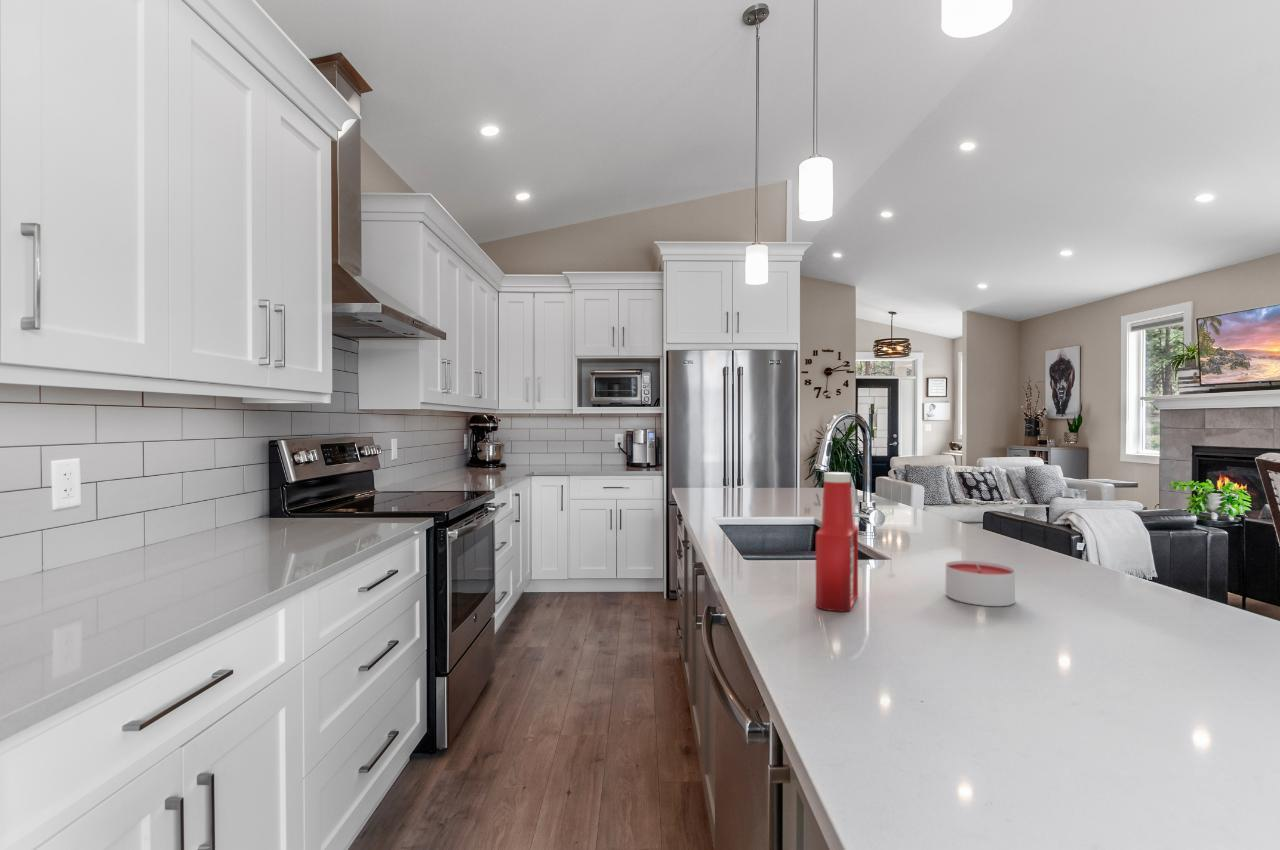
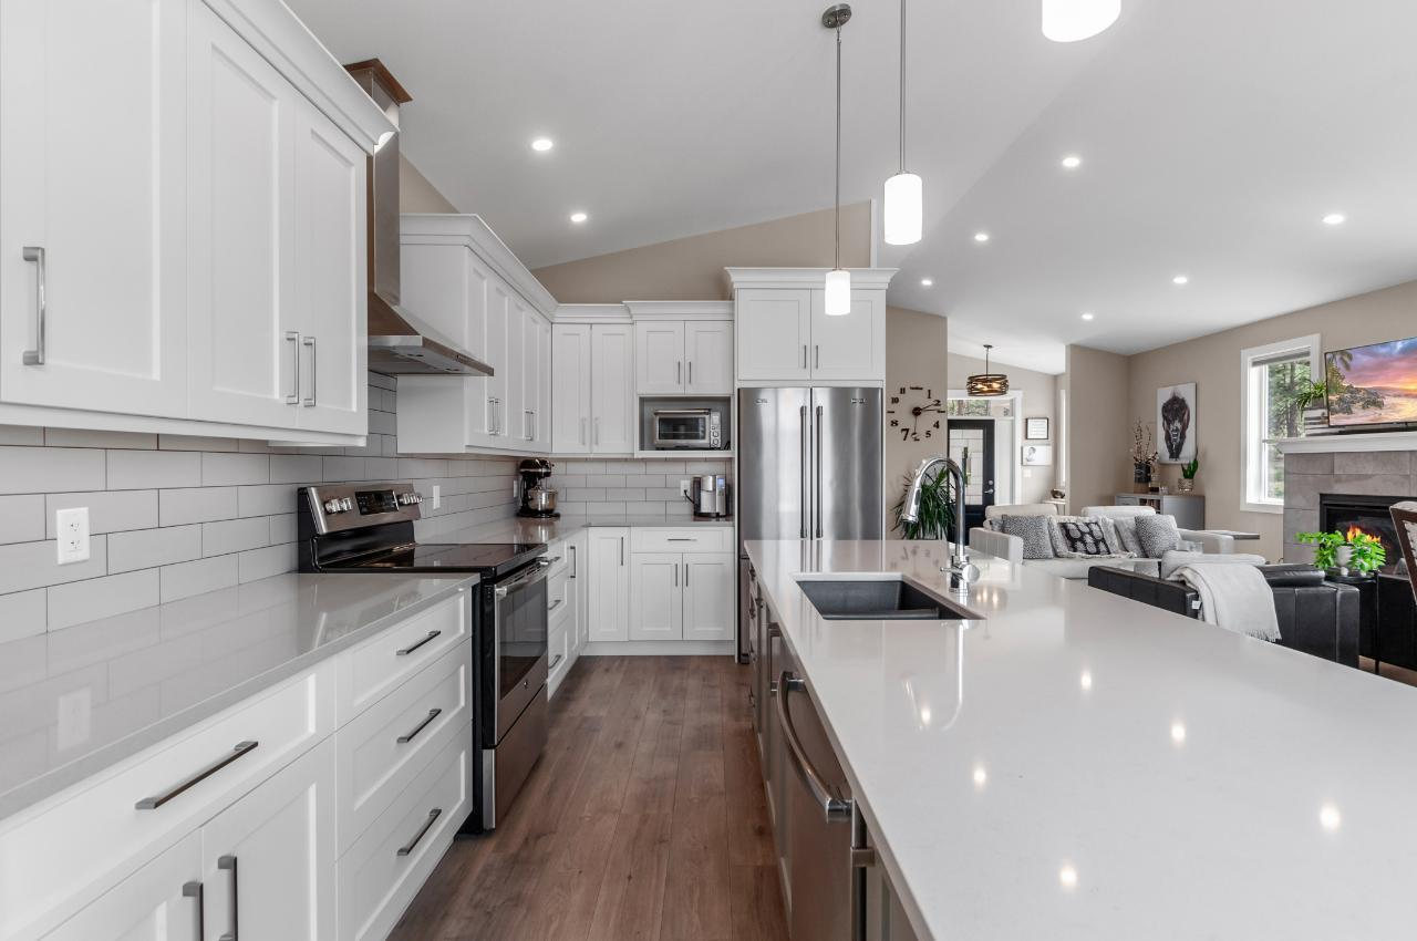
- candle (979, 581)
- soap bottle (837, 537)
